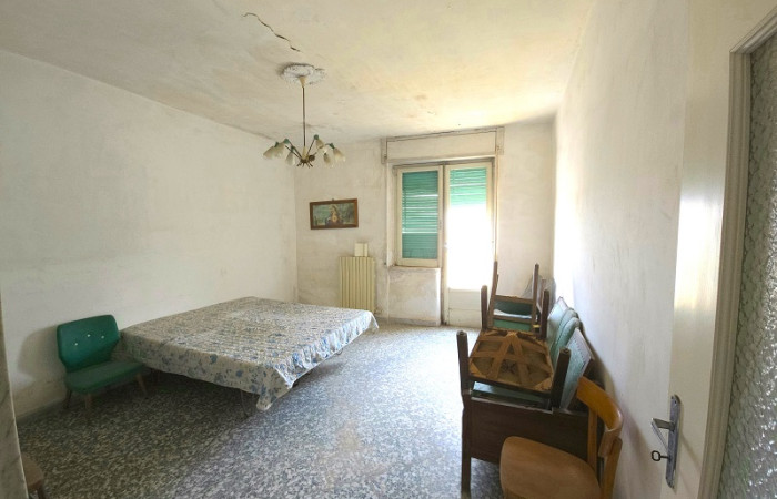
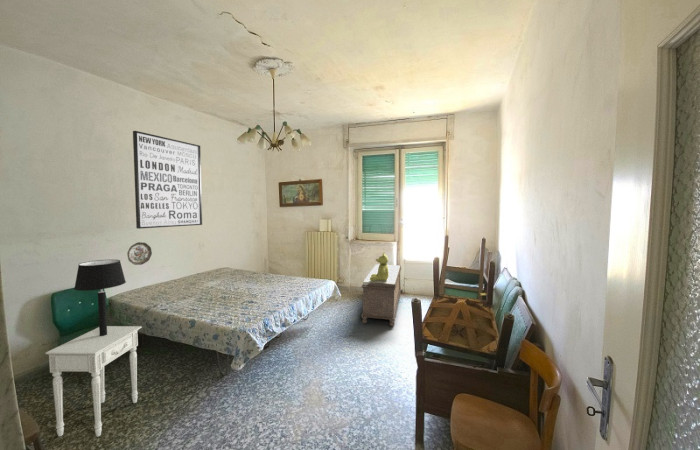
+ nightstand (100, 378)
+ bench (383, 290)
+ decorative plate (139, 253)
+ table lamp (101, 298)
+ stuffed bear (379, 265)
+ wall art (171, 183)
